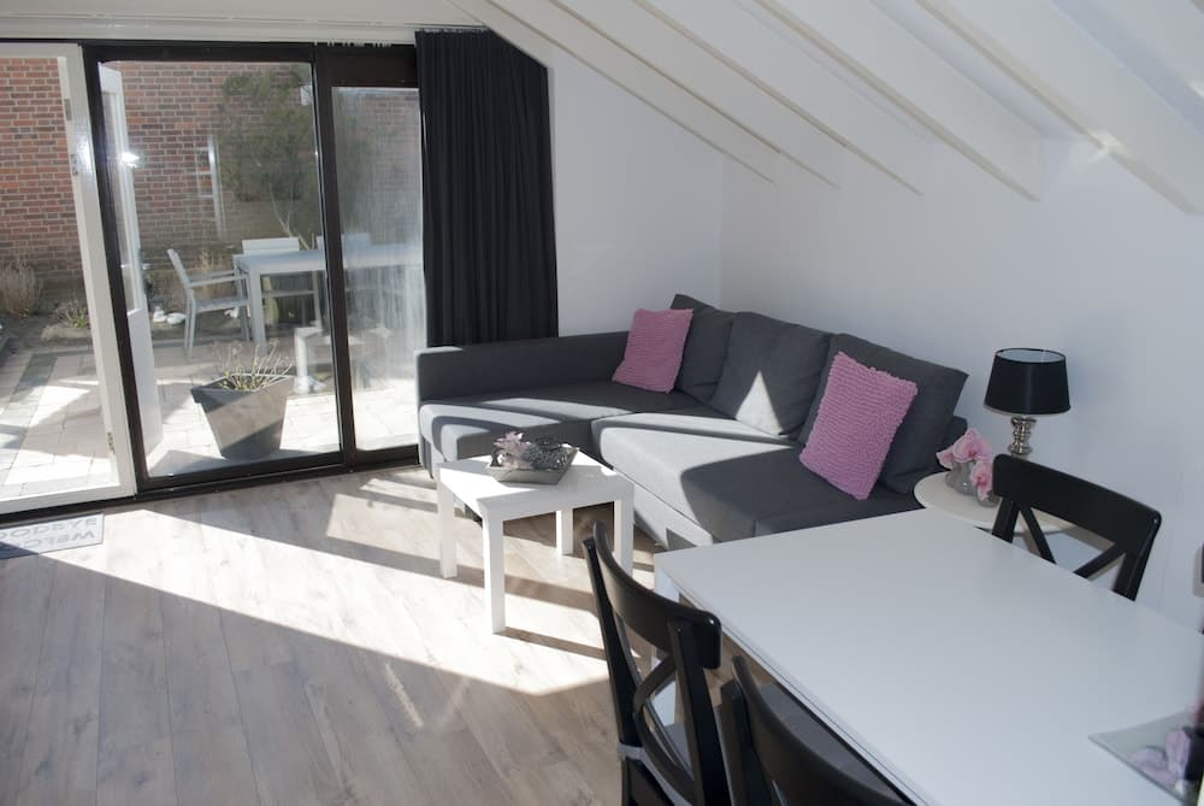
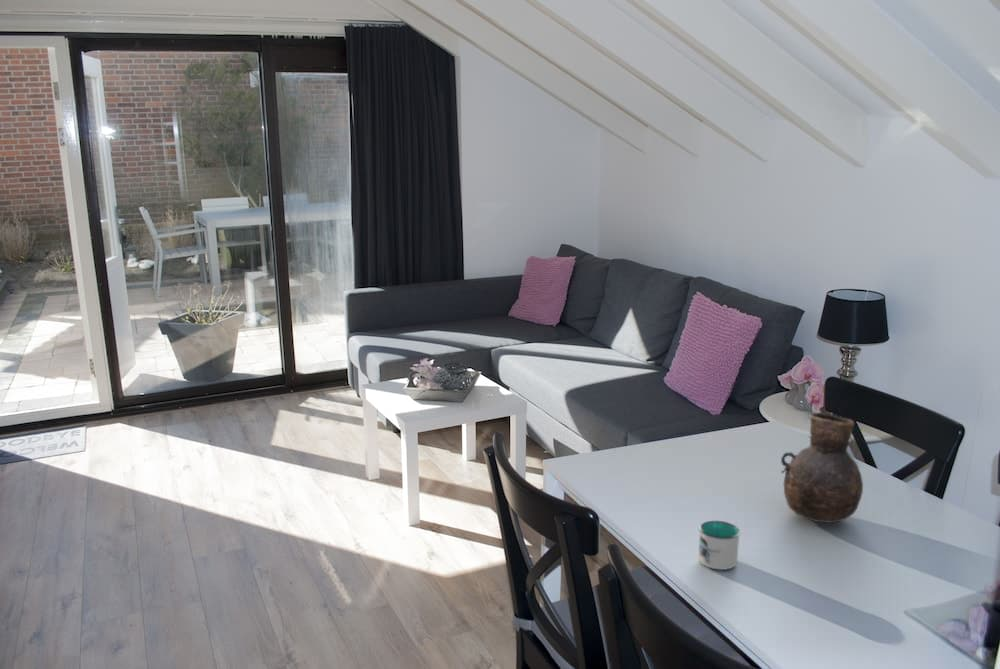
+ mug (716, 542)
+ vase (823, 467)
